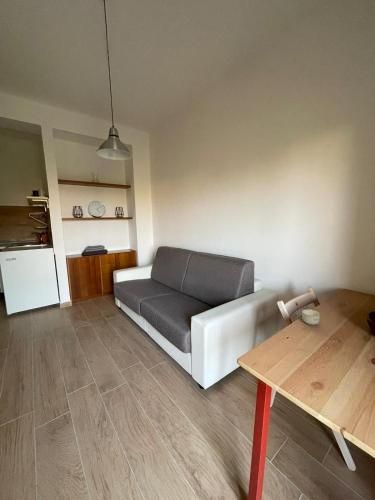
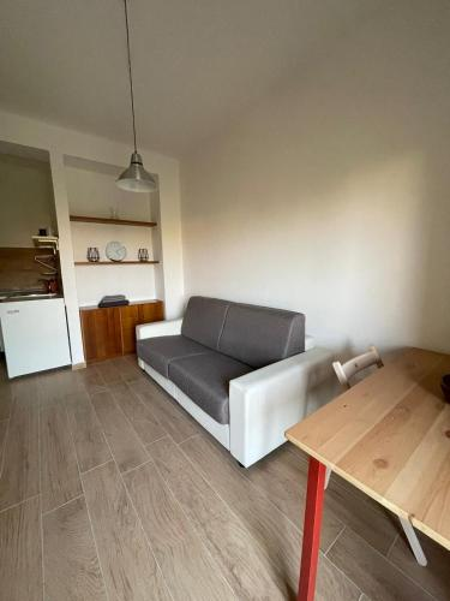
- cup (310, 316)
